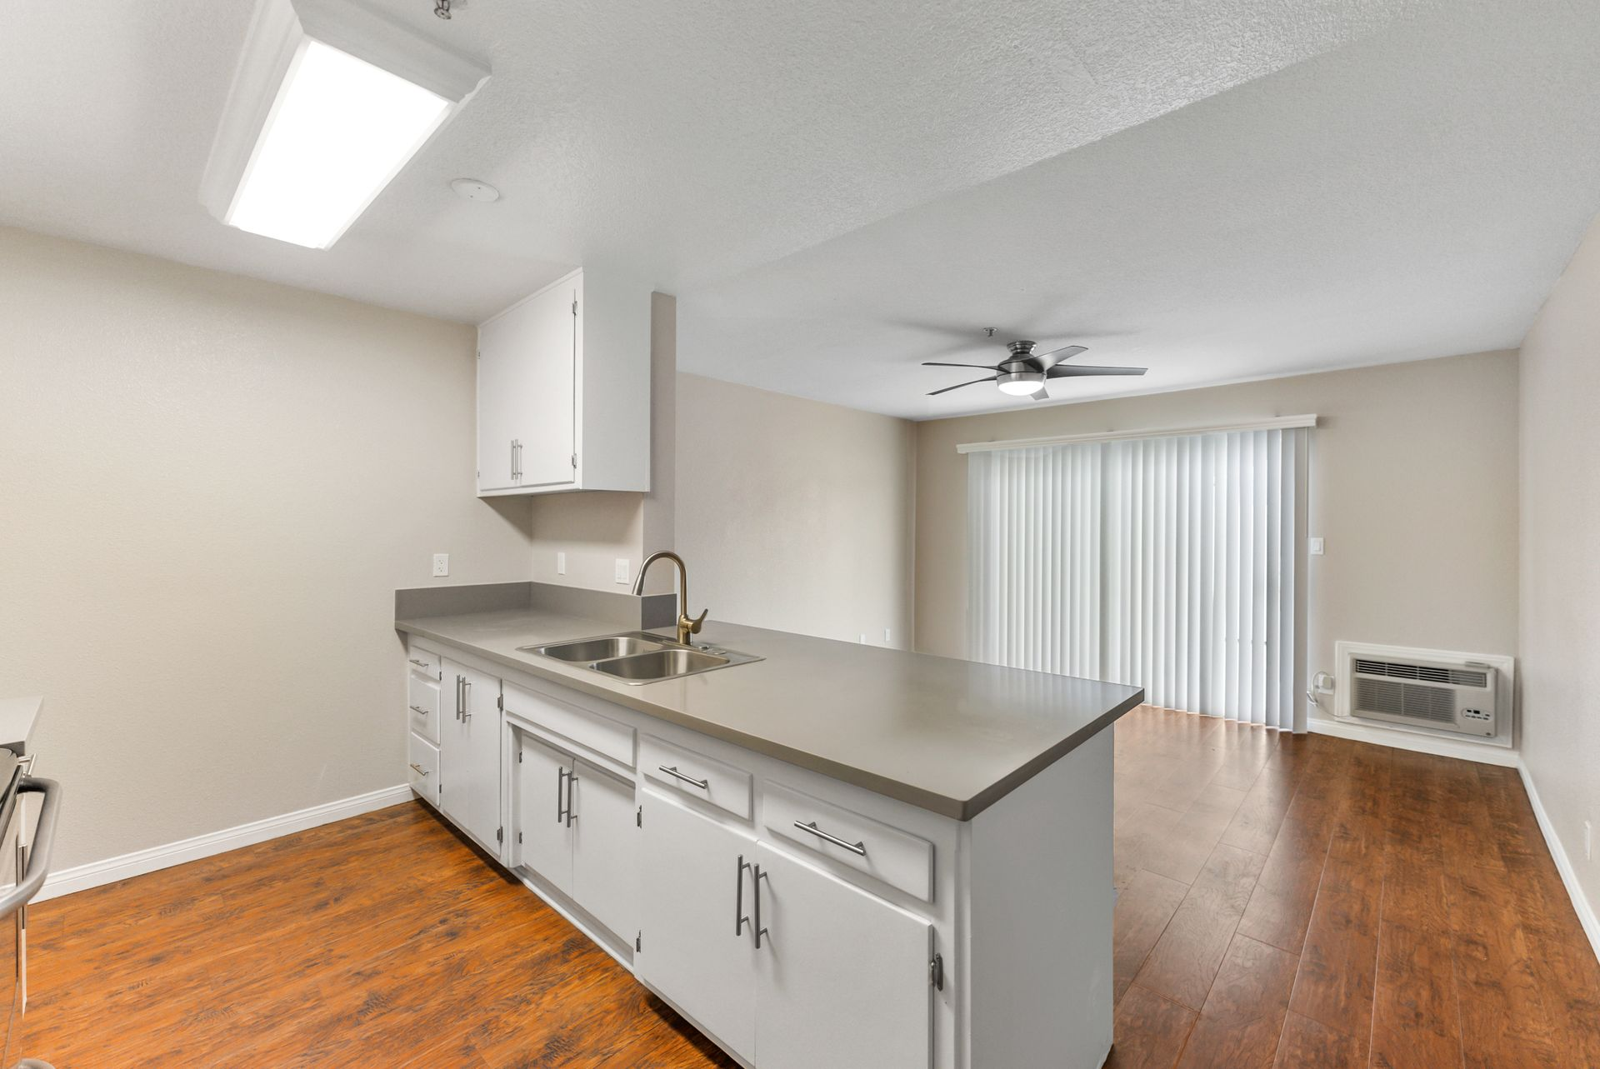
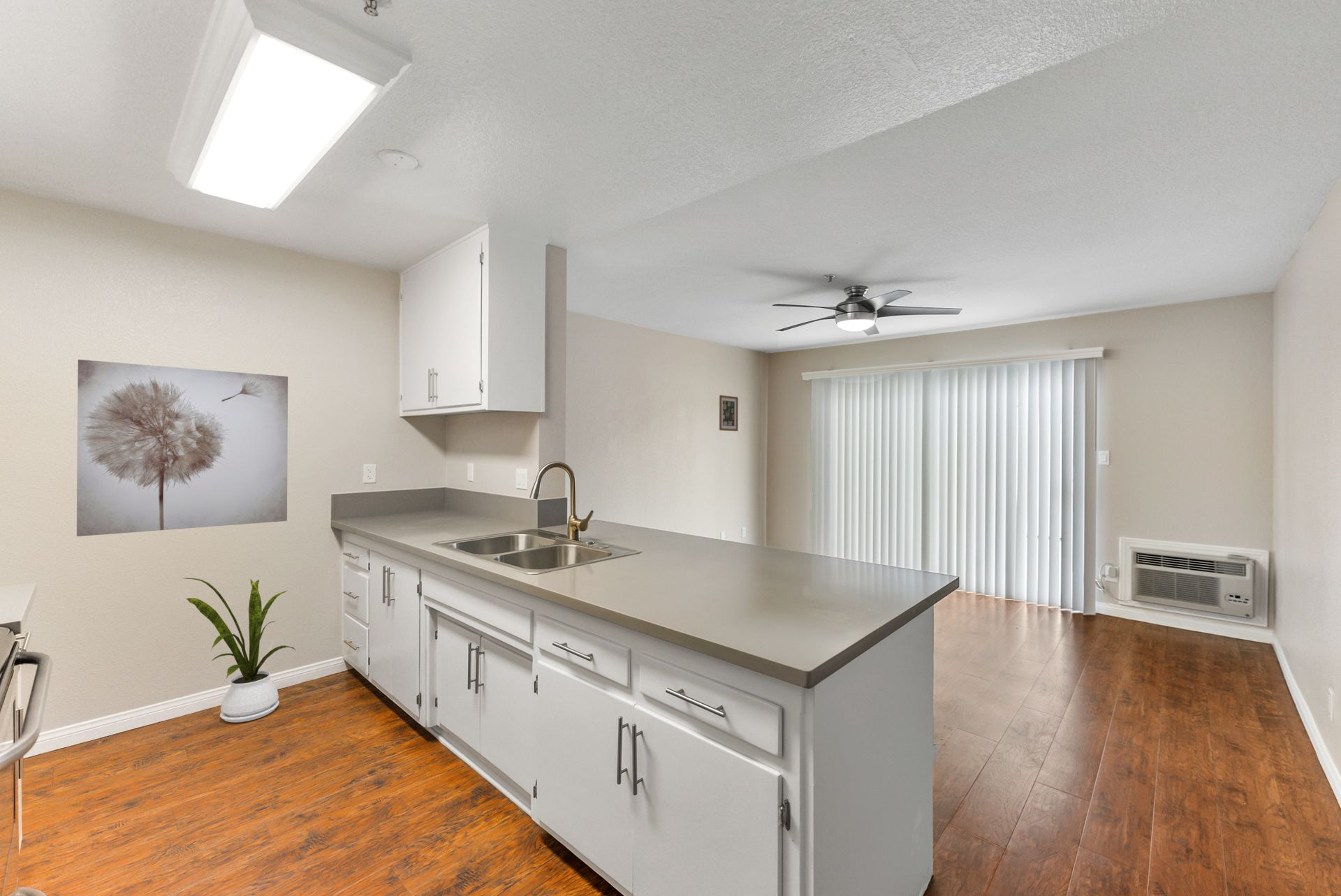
+ wall art (728, 413)
+ wall art (193, 448)
+ house plant (242, 642)
